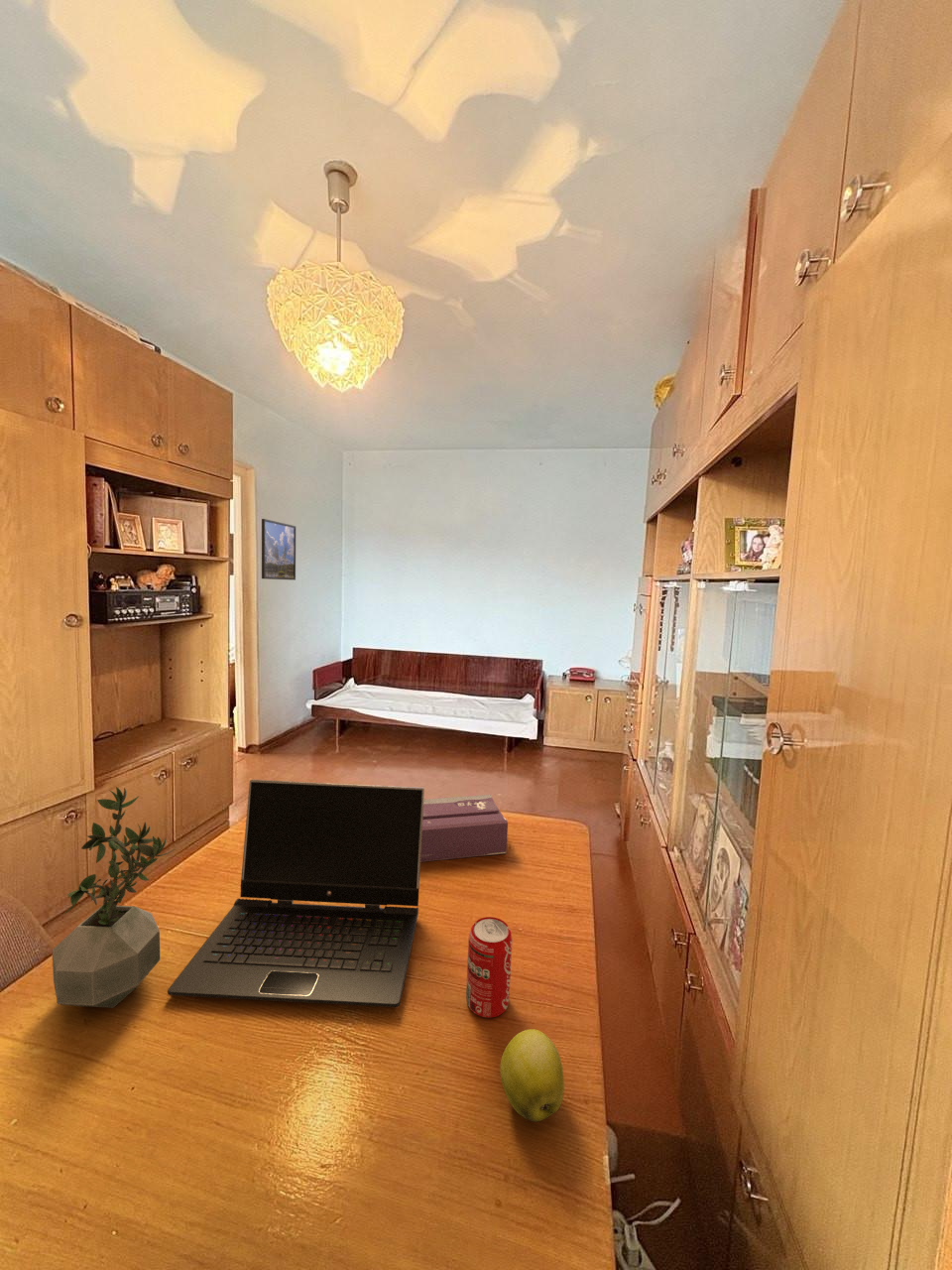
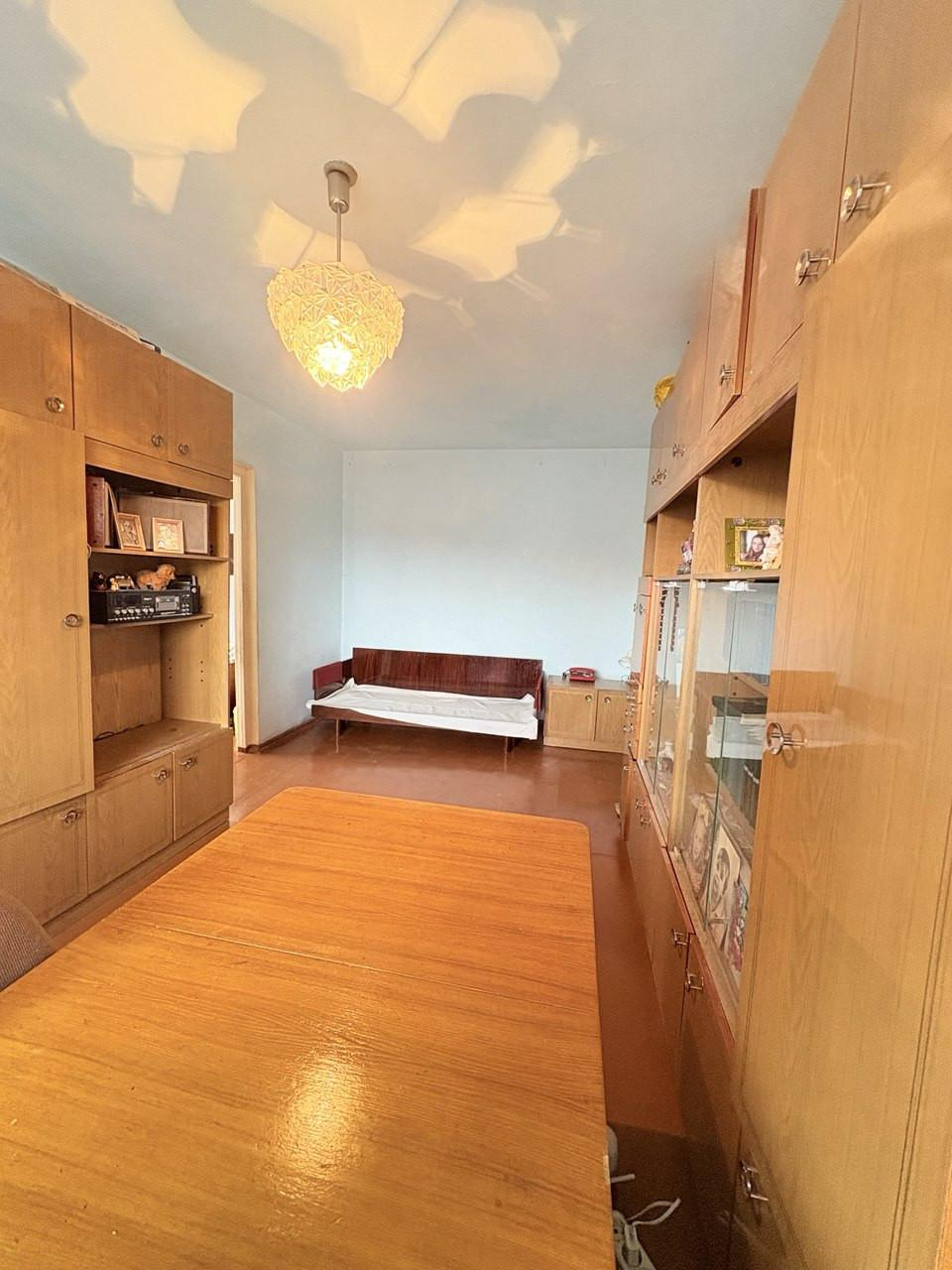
- beverage can (489, 965)
- laptop computer (313, 879)
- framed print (279, 551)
- potted plant (116, 891)
- tissue box (448, 826)
- apple (532, 1072)
